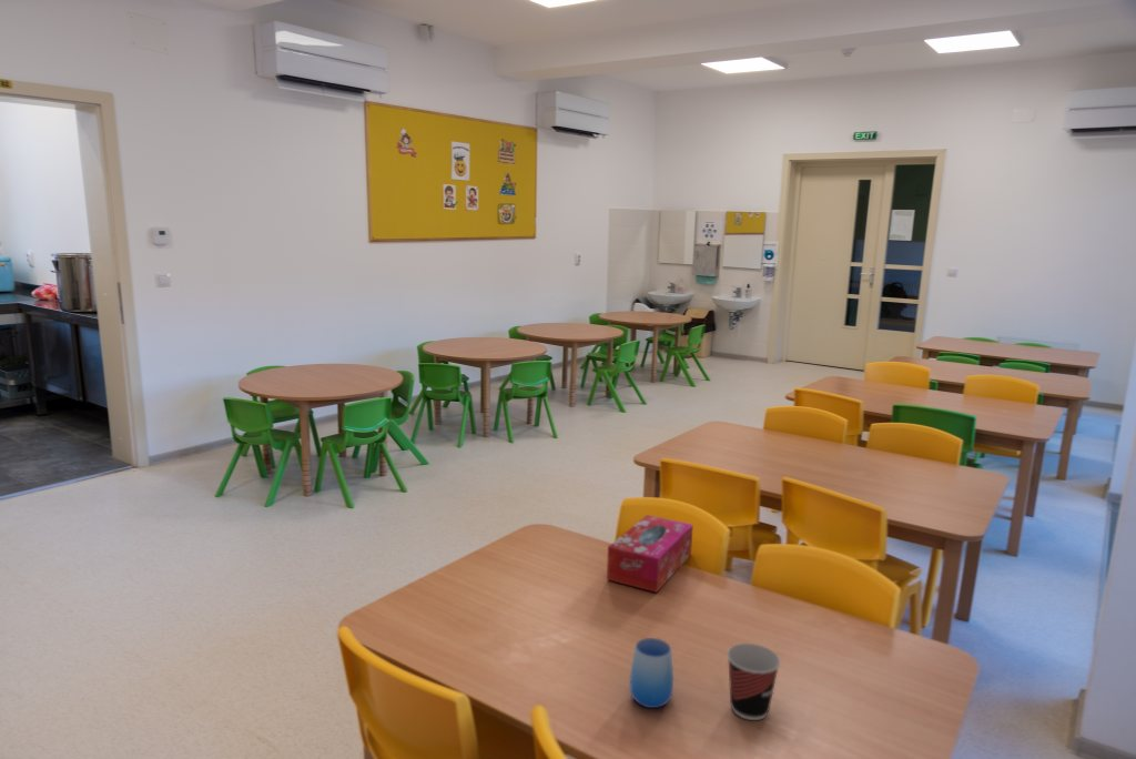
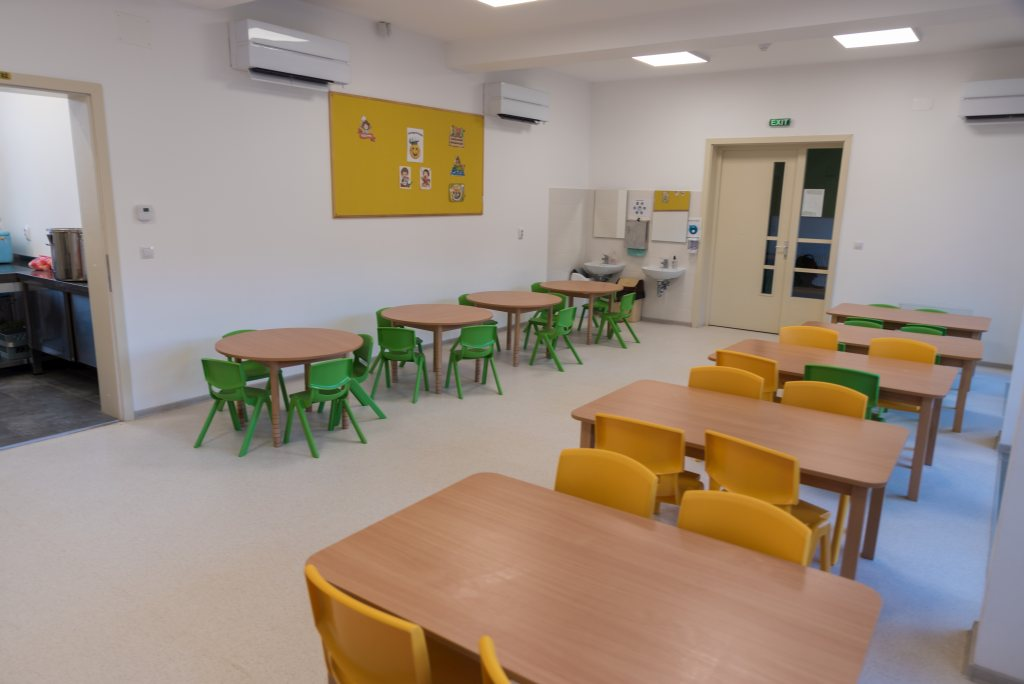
- cup (651, 672)
- tissue box (651, 550)
- cup (751, 682)
